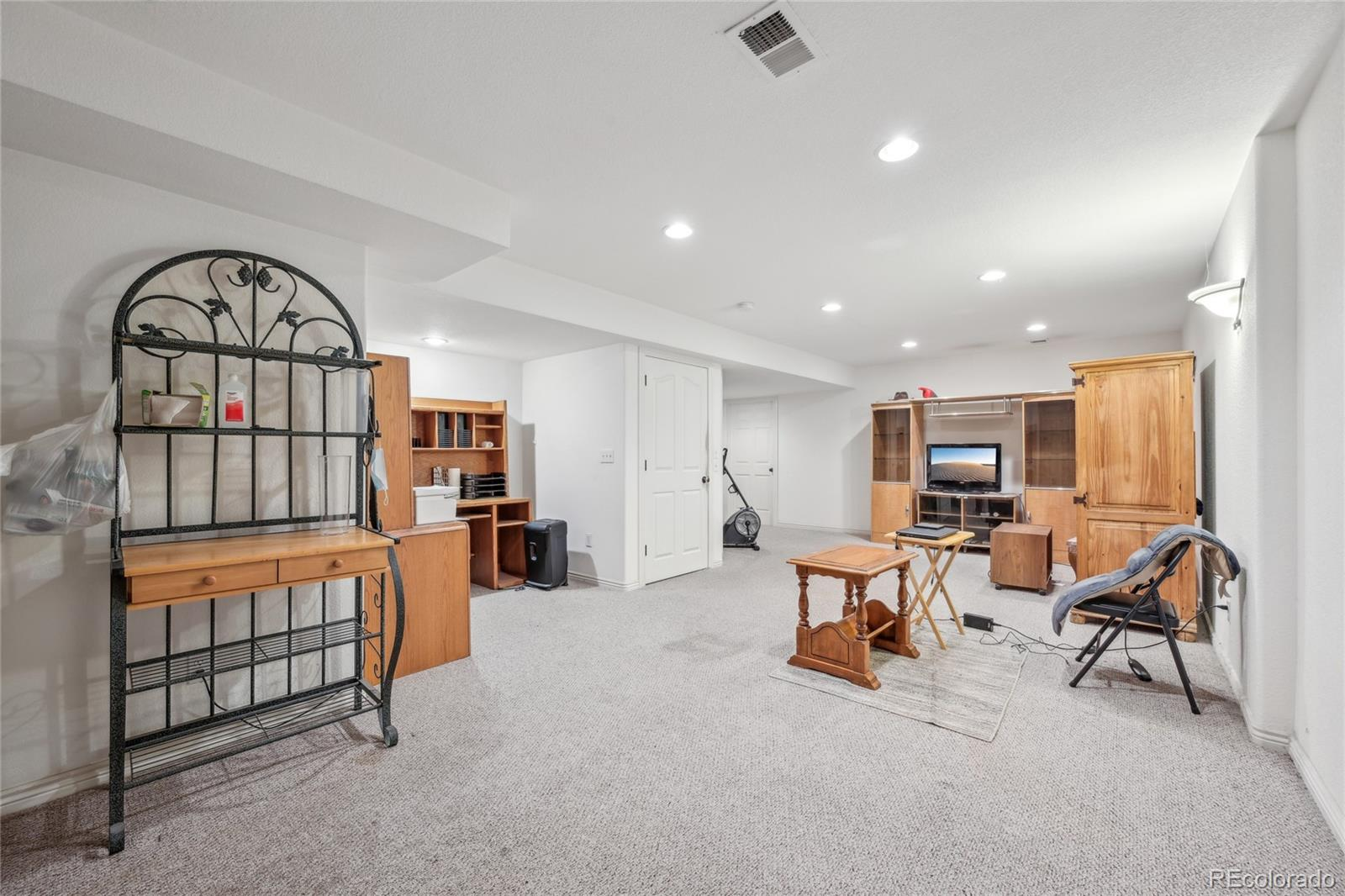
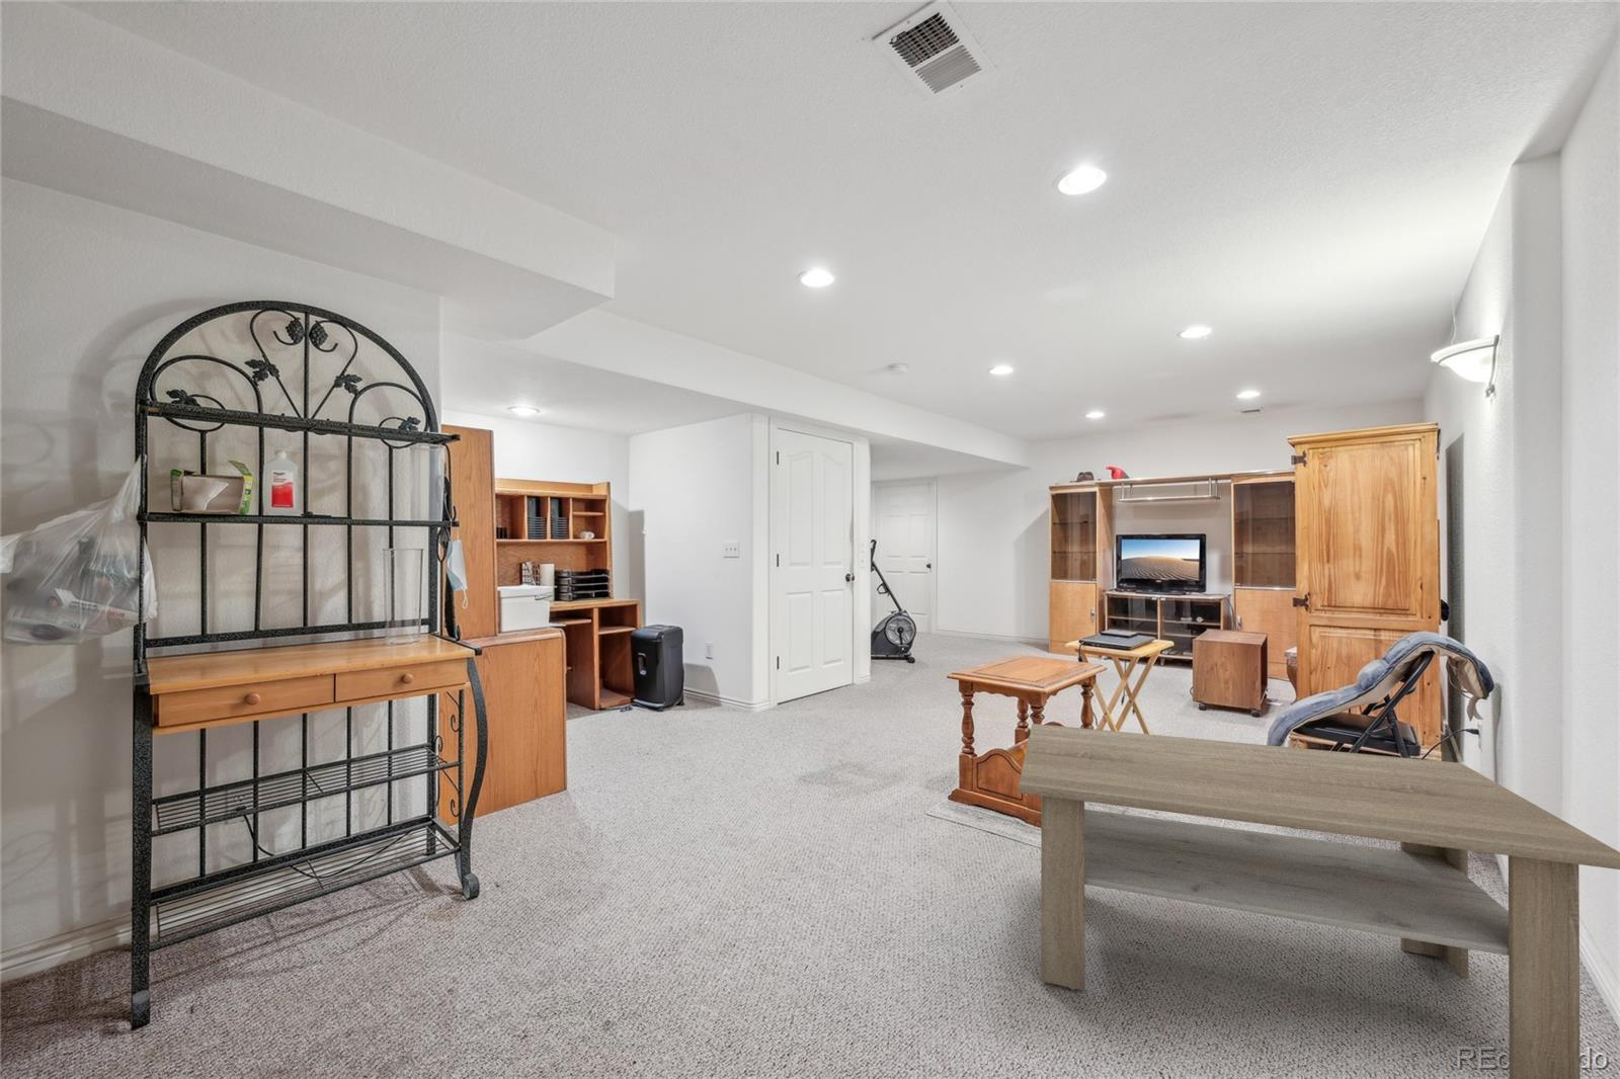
+ coffee table (1250, 871)
